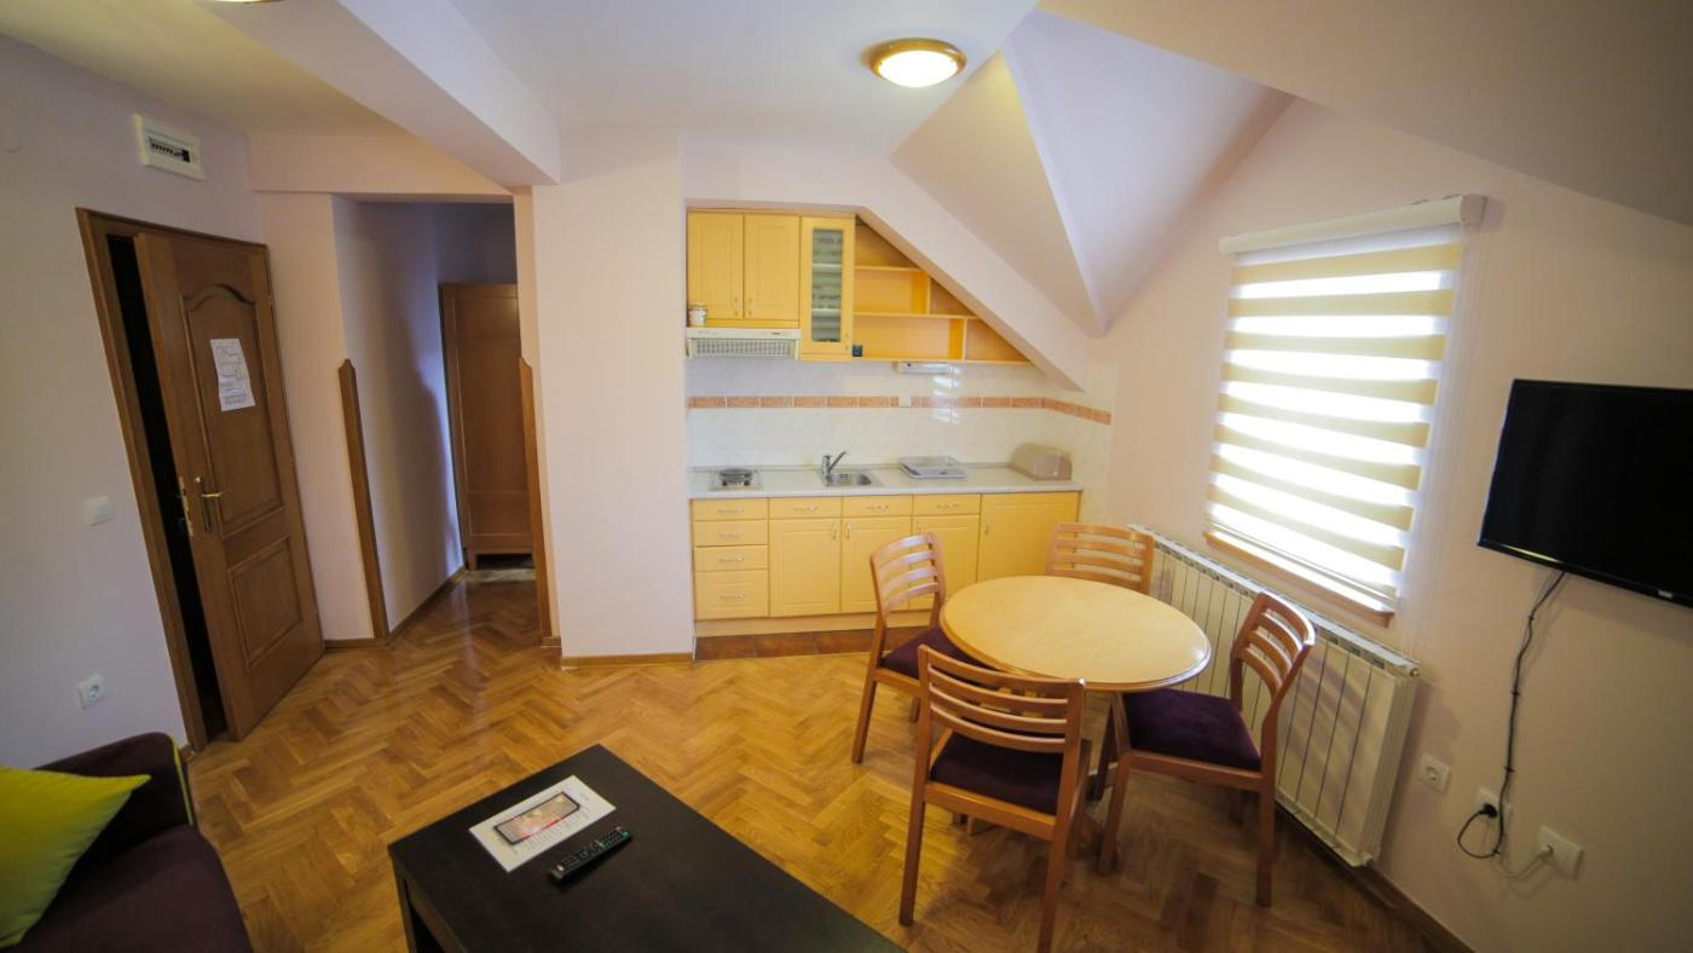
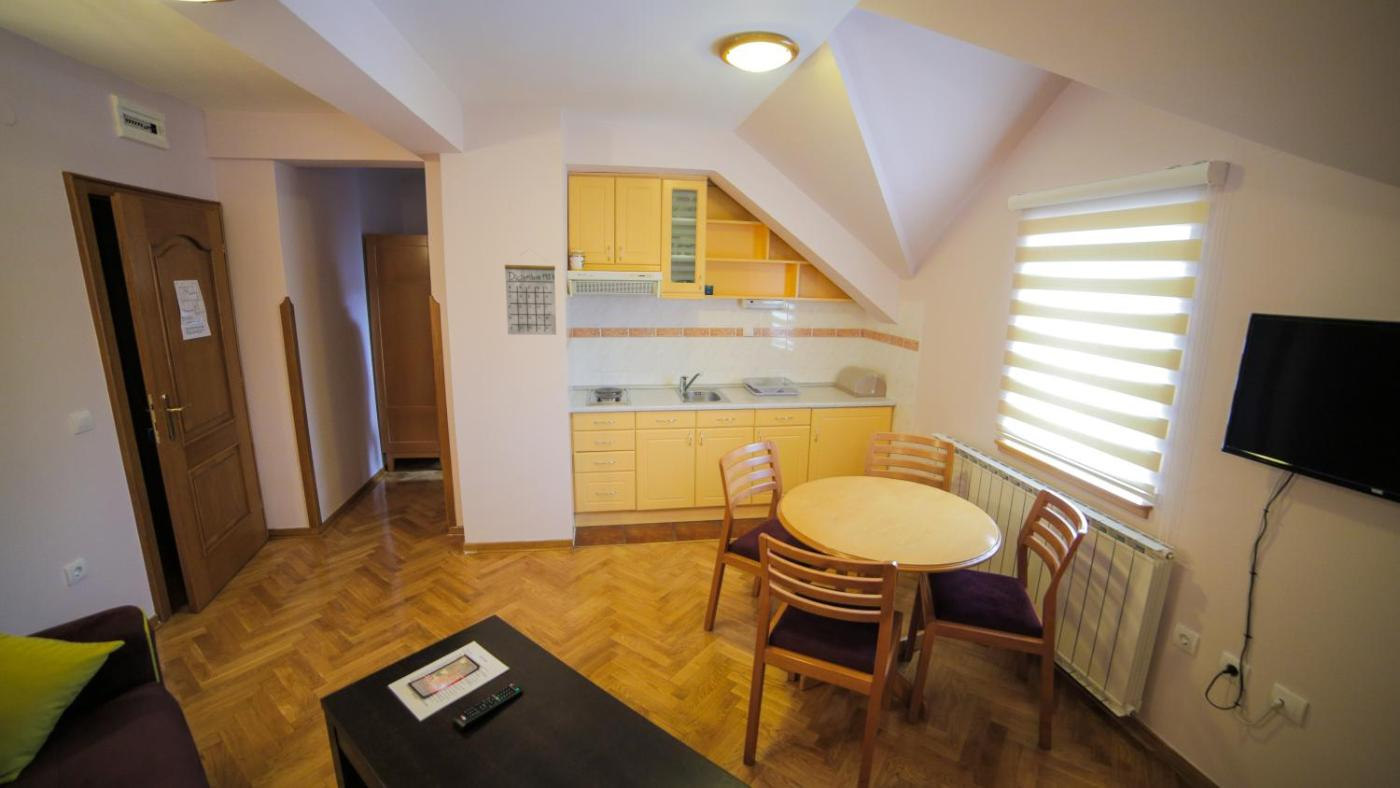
+ calendar (531, 292)
